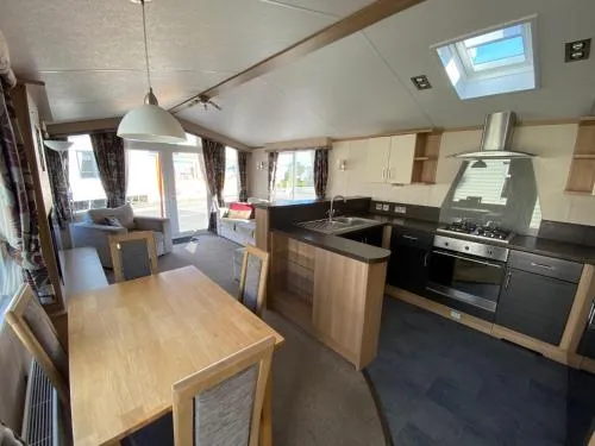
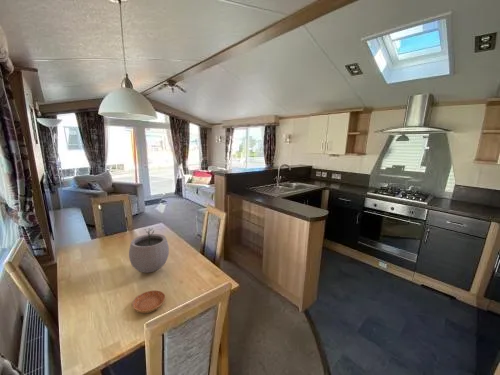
+ saucer (149, 302)
+ plant pot (149, 248)
